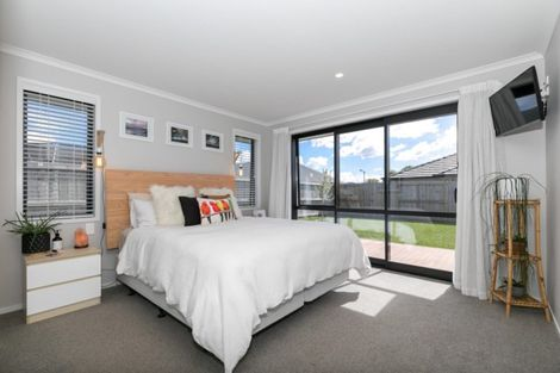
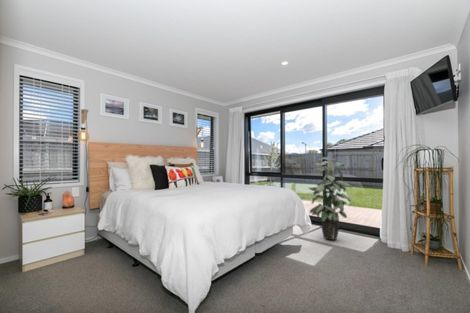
+ indoor plant (328, 197)
